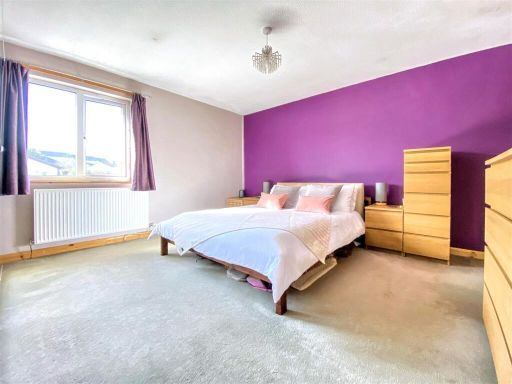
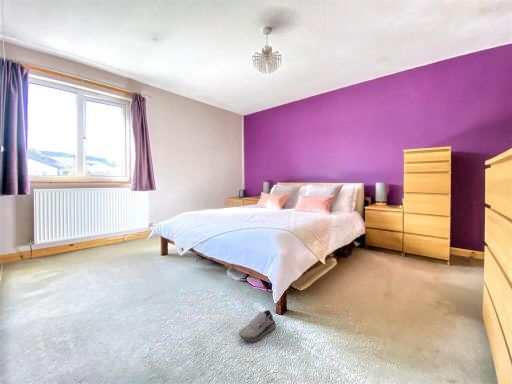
+ shoe (258, 324)
